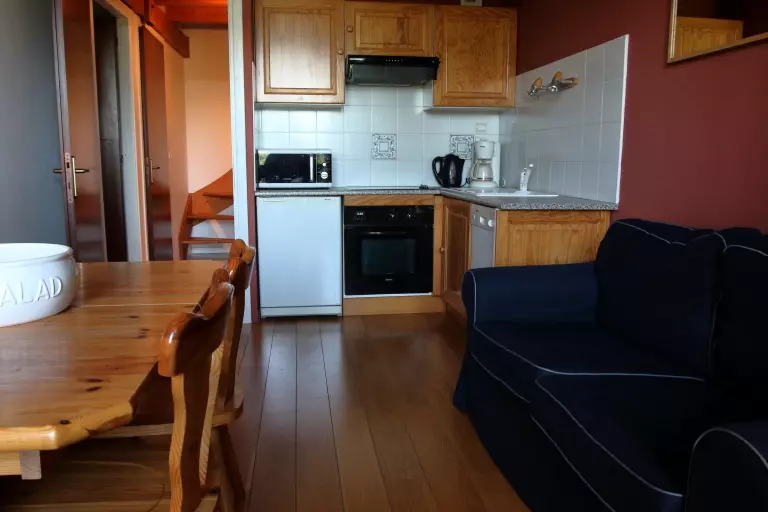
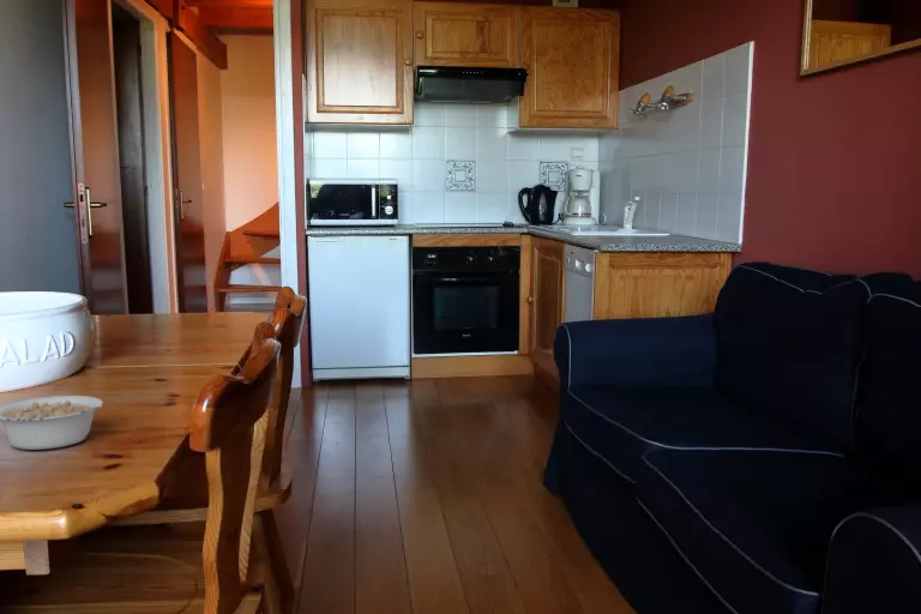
+ legume (53, 420)
